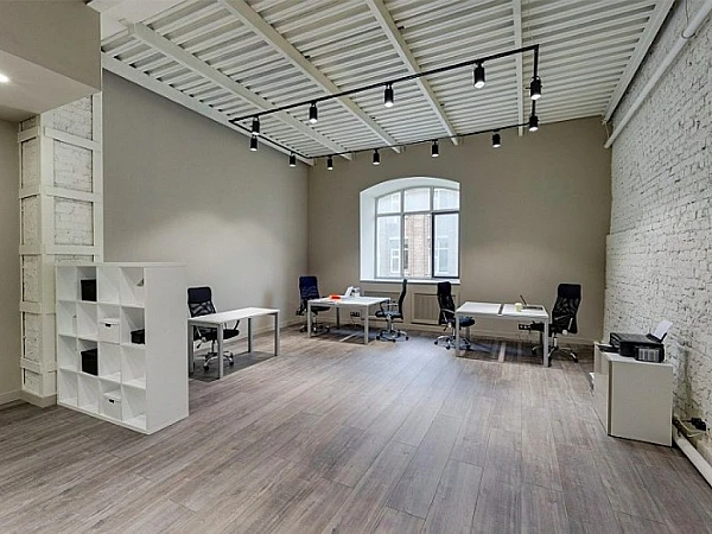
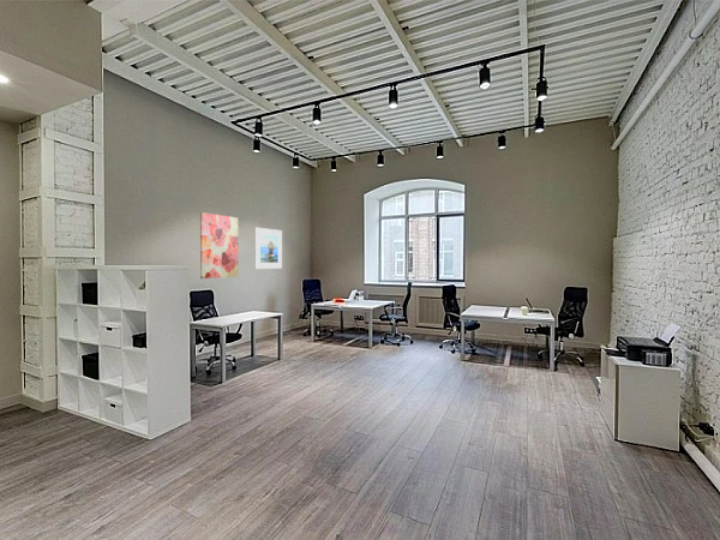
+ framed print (269, 248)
+ wall art (220, 246)
